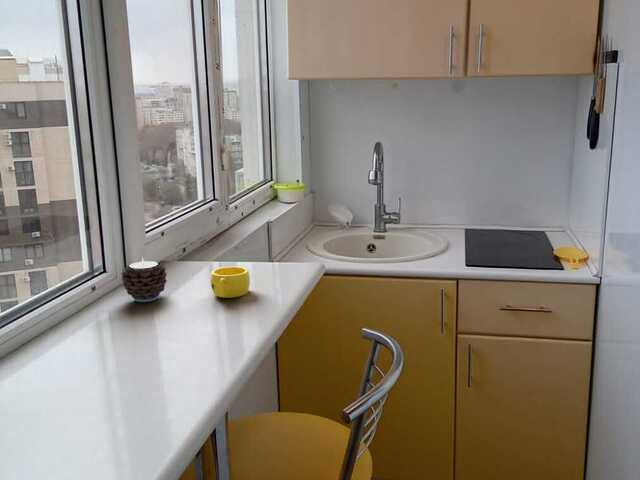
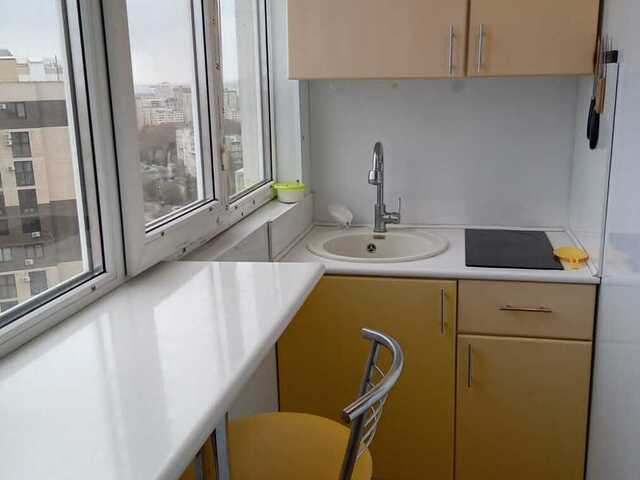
- cup (228, 283)
- candle (144, 277)
